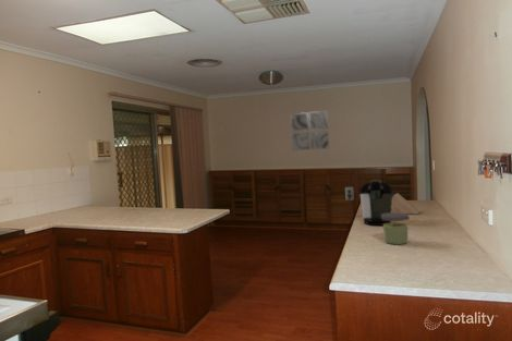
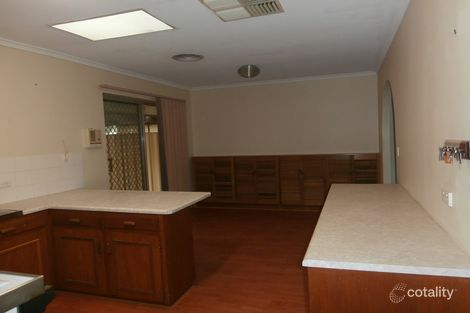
- knife block (400, 199)
- jar (394, 228)
- wall art (308, 130)
- coffee maker (367, 200)
